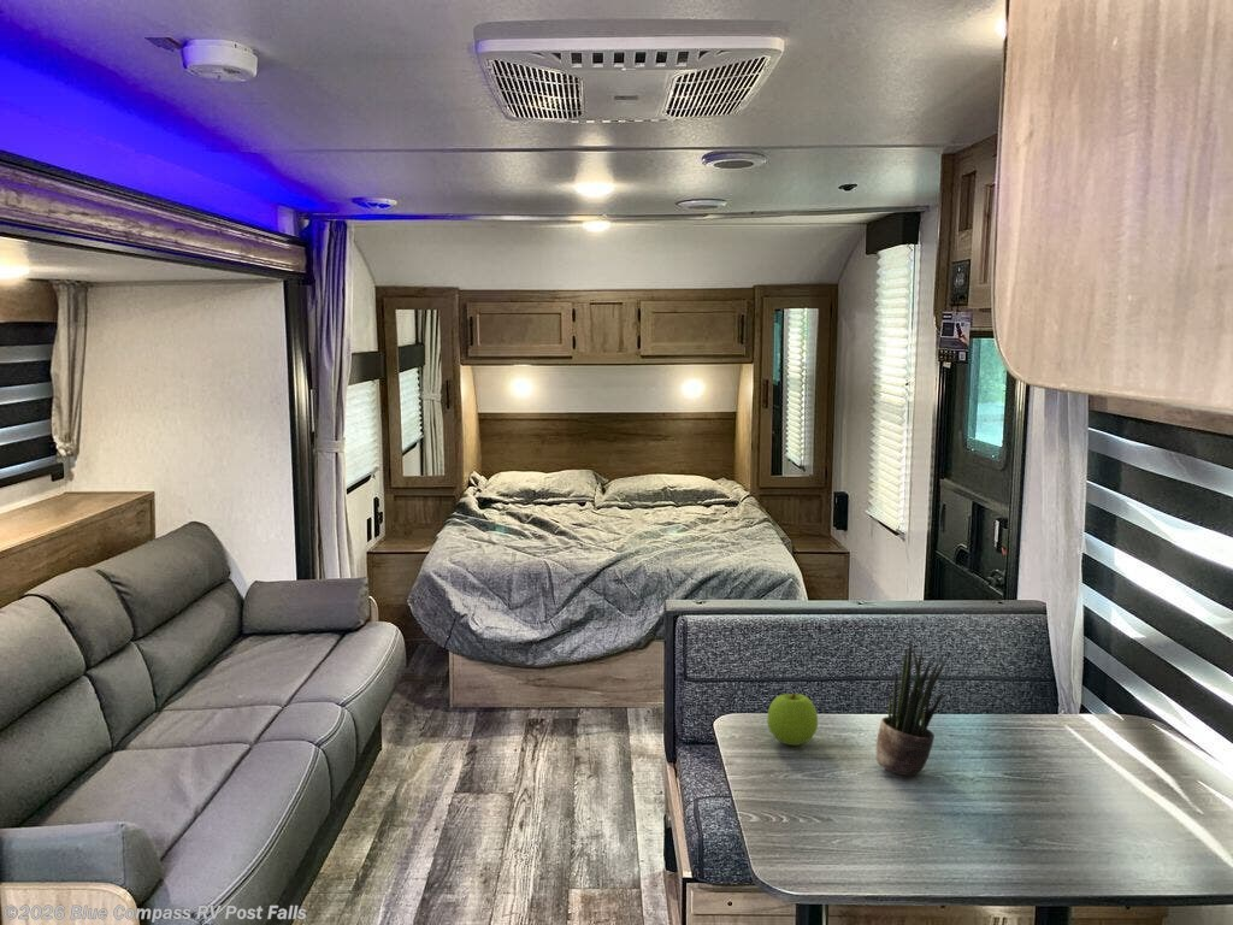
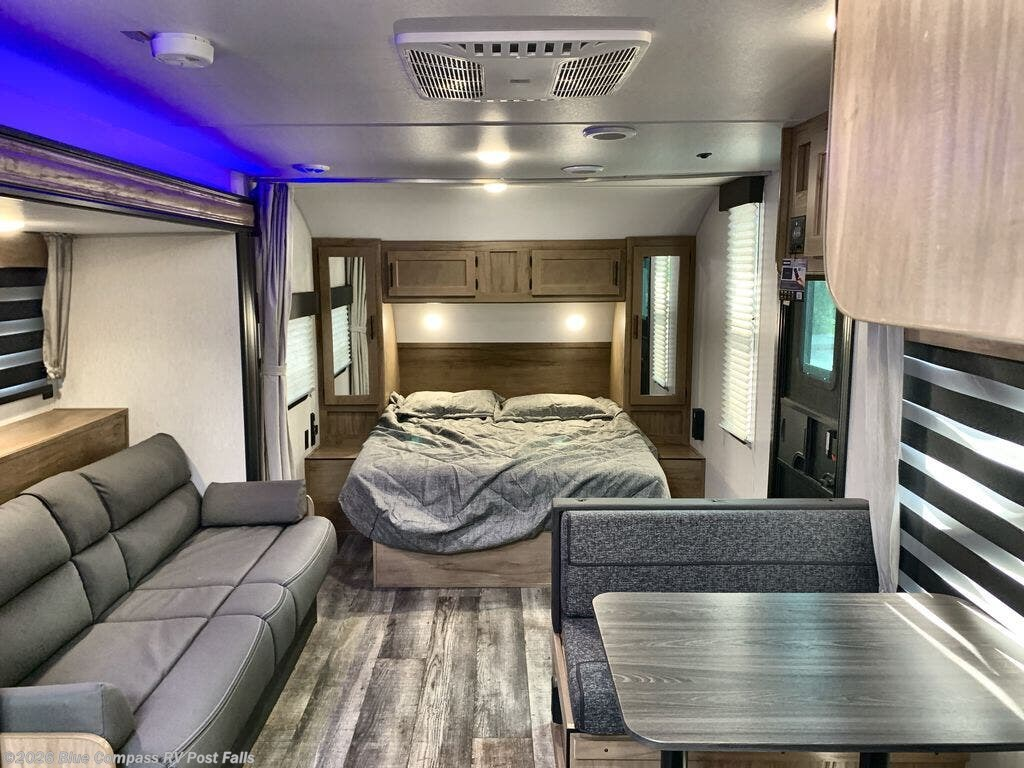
- potted plant (913, 707)
- apple (792, 719)
